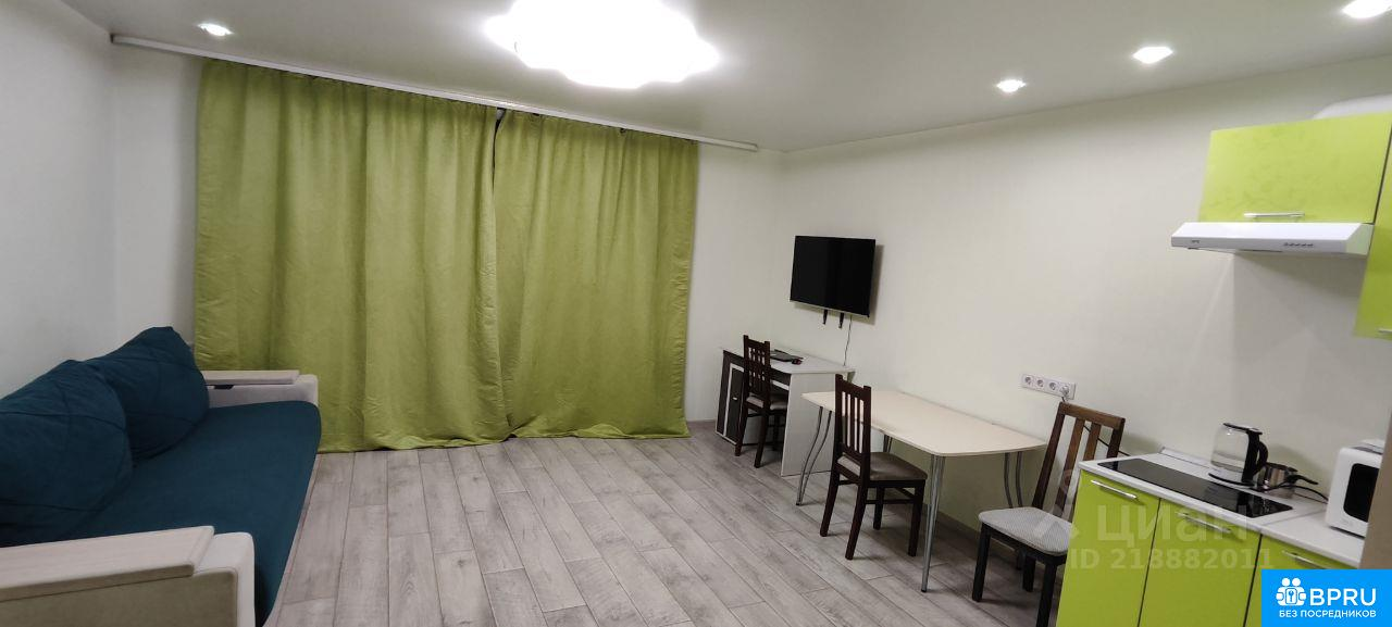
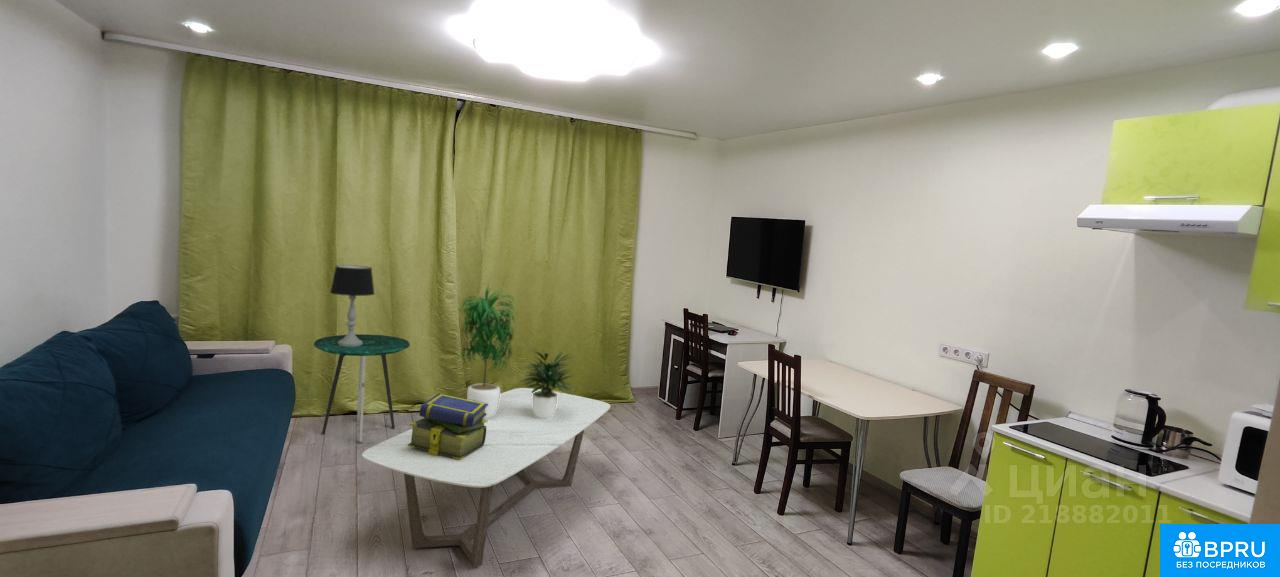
+ table lamp (352, 305)
+ stack of books (452, 423)
+ side table (361, 387)
+ coffee table (504, 469)
+ potted plant (511, 353)
